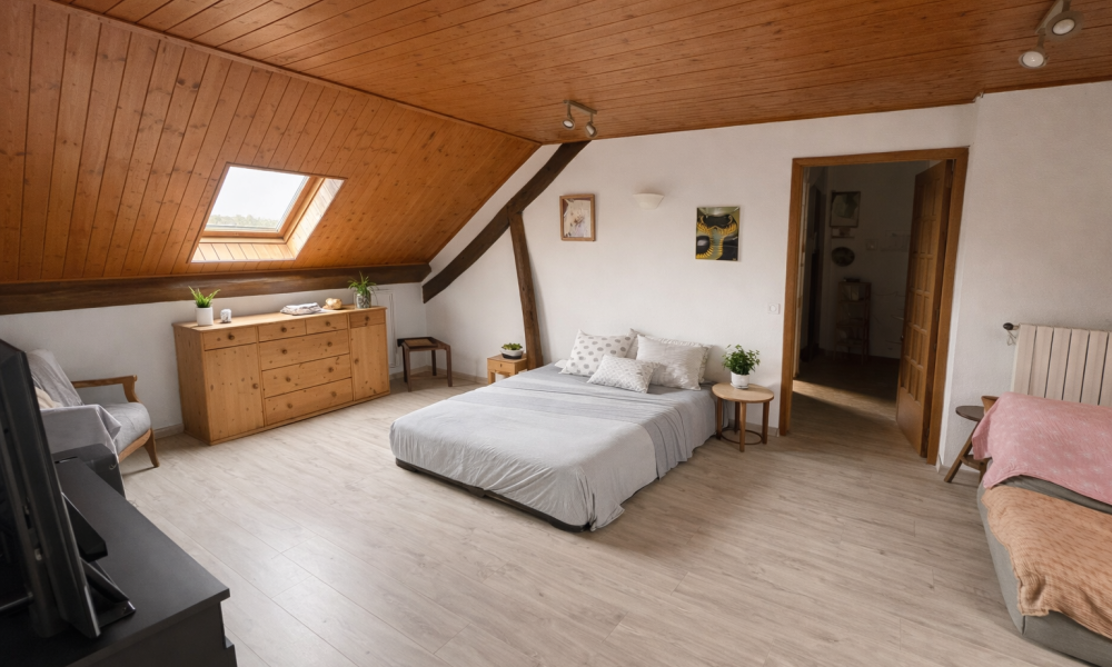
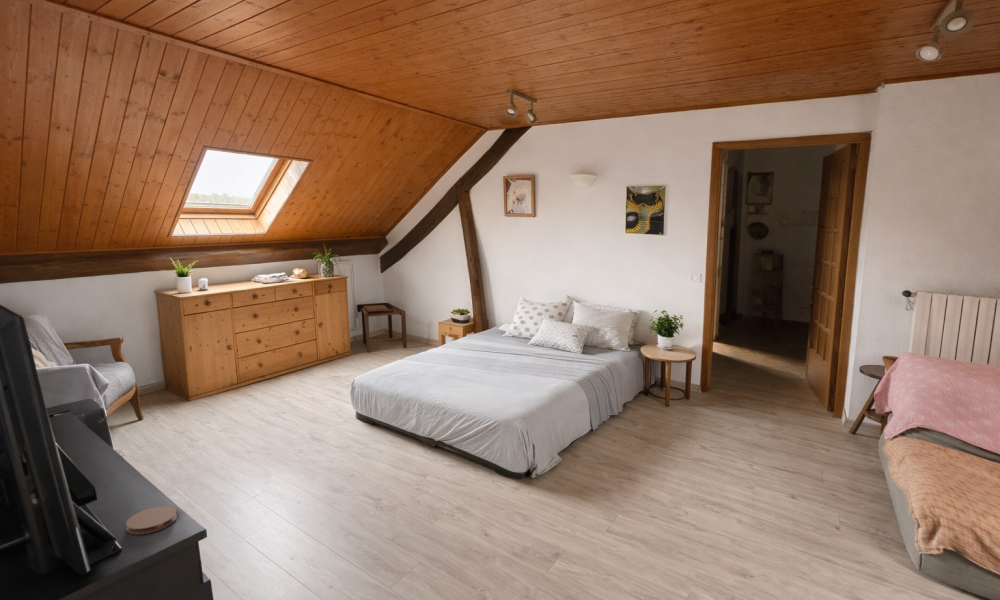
+ coaster (152, 519)
